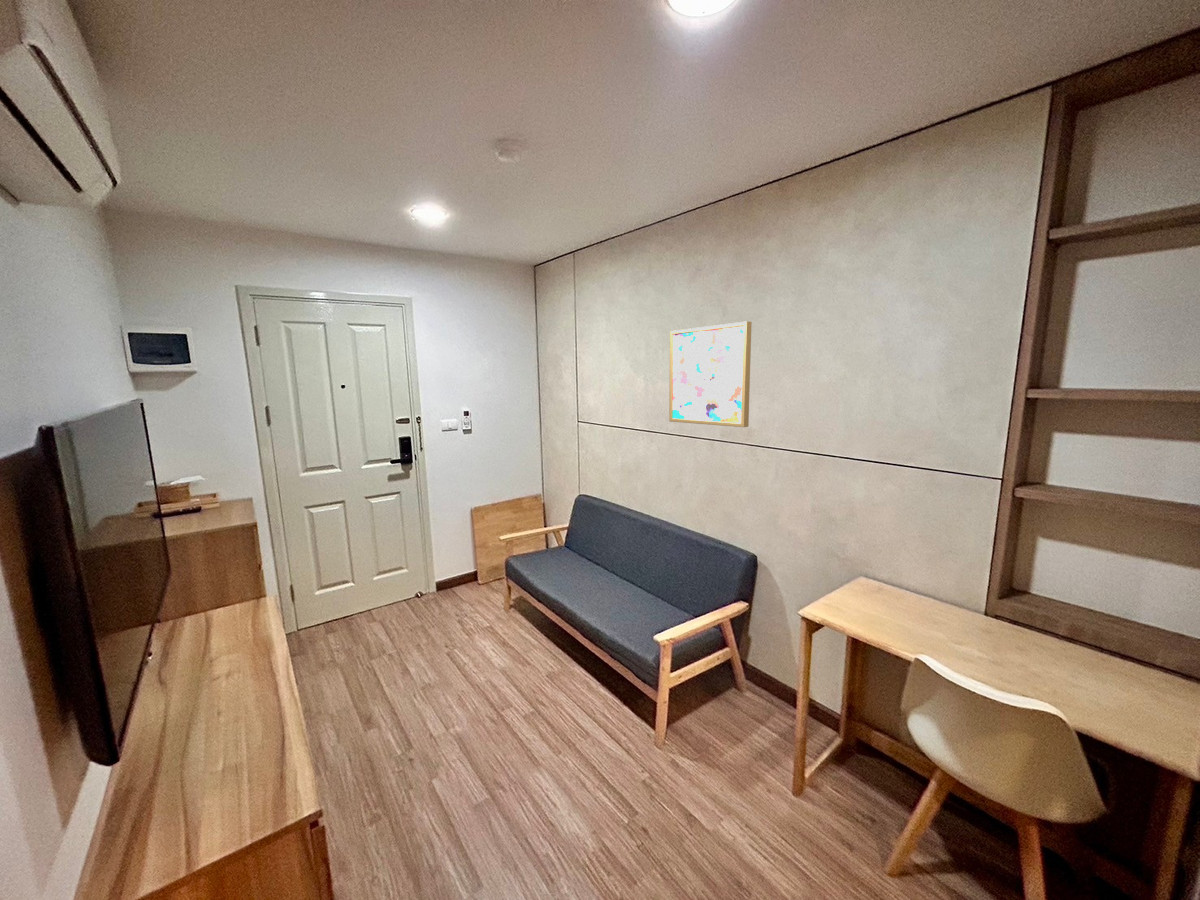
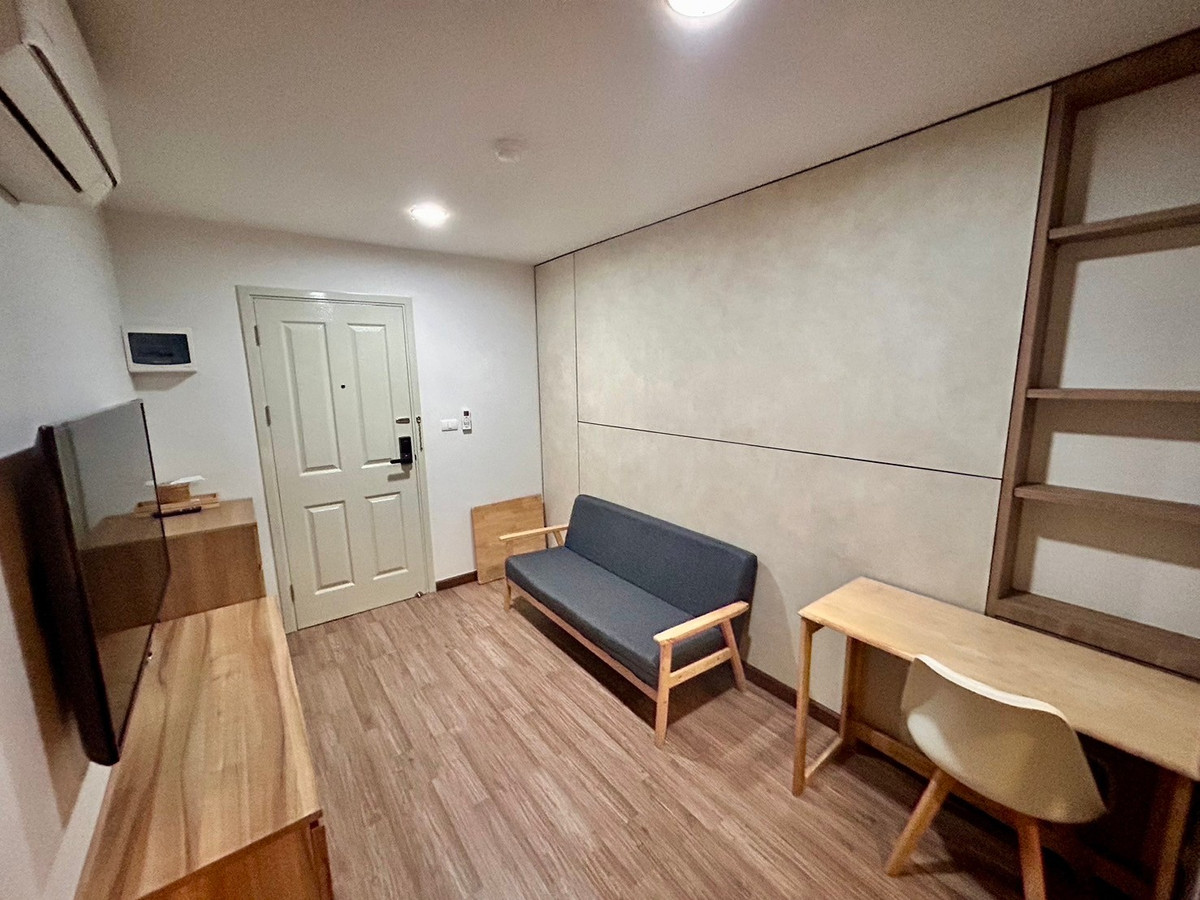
- wall art (706, 376)
